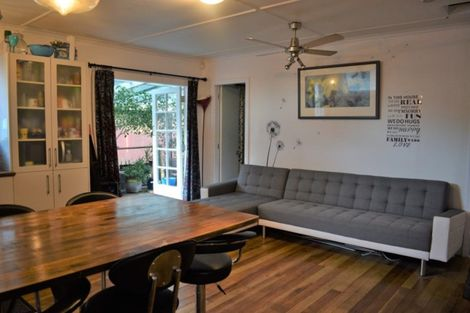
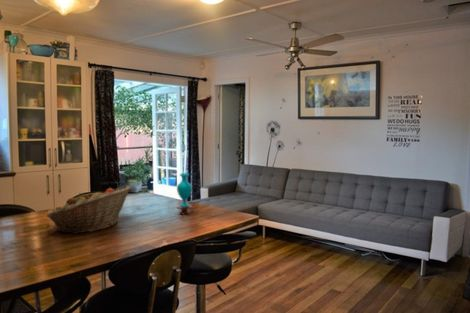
+ fruit basket (92, 206)
+ vase (184, 193)
